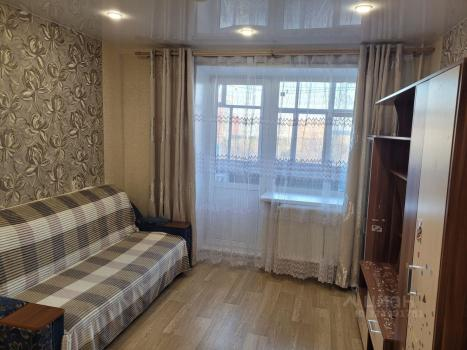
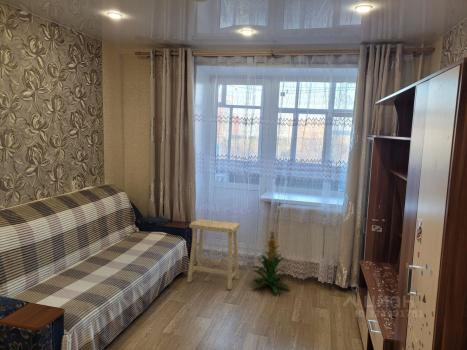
+ stool (211, 260)
+ indoor plant (271, 256)
